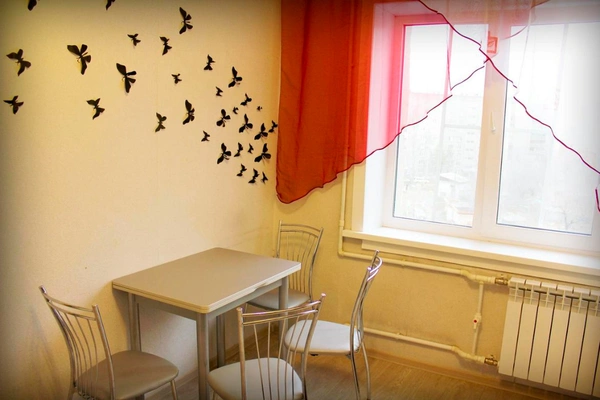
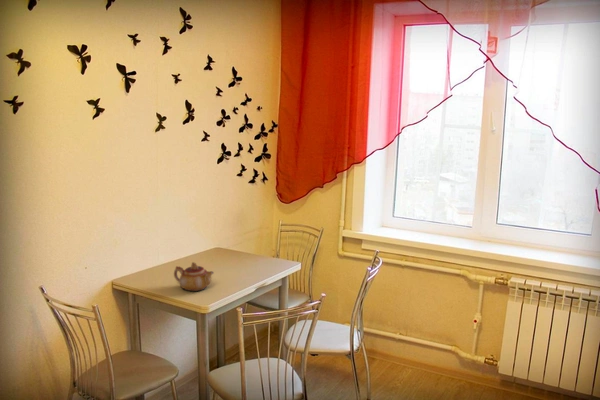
+ teapot (194, 274)
